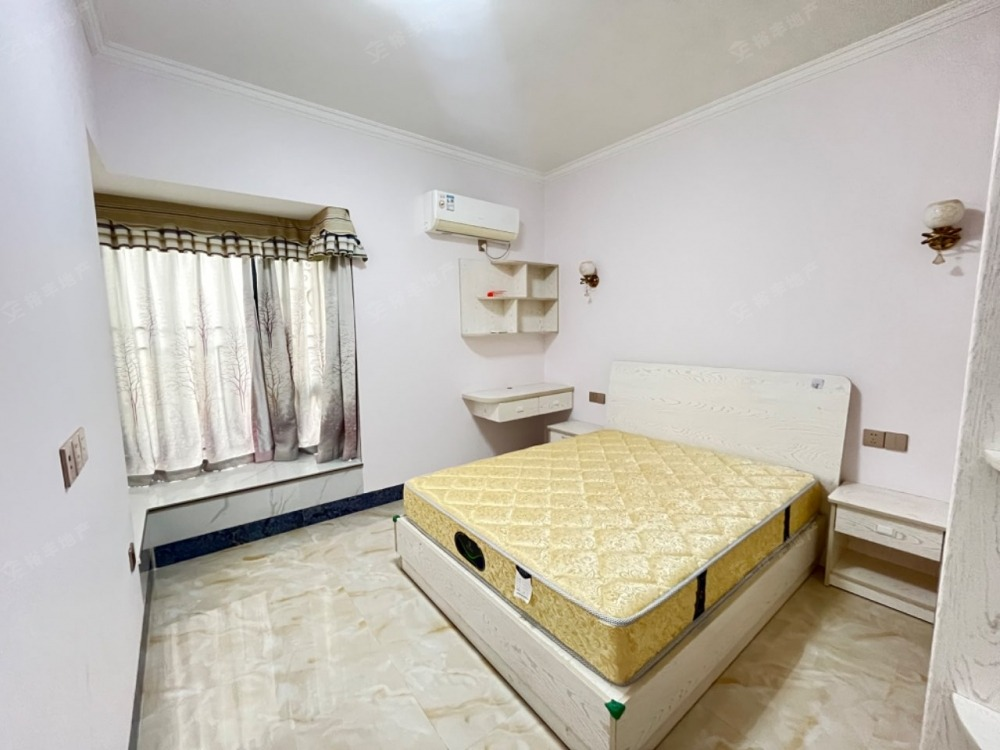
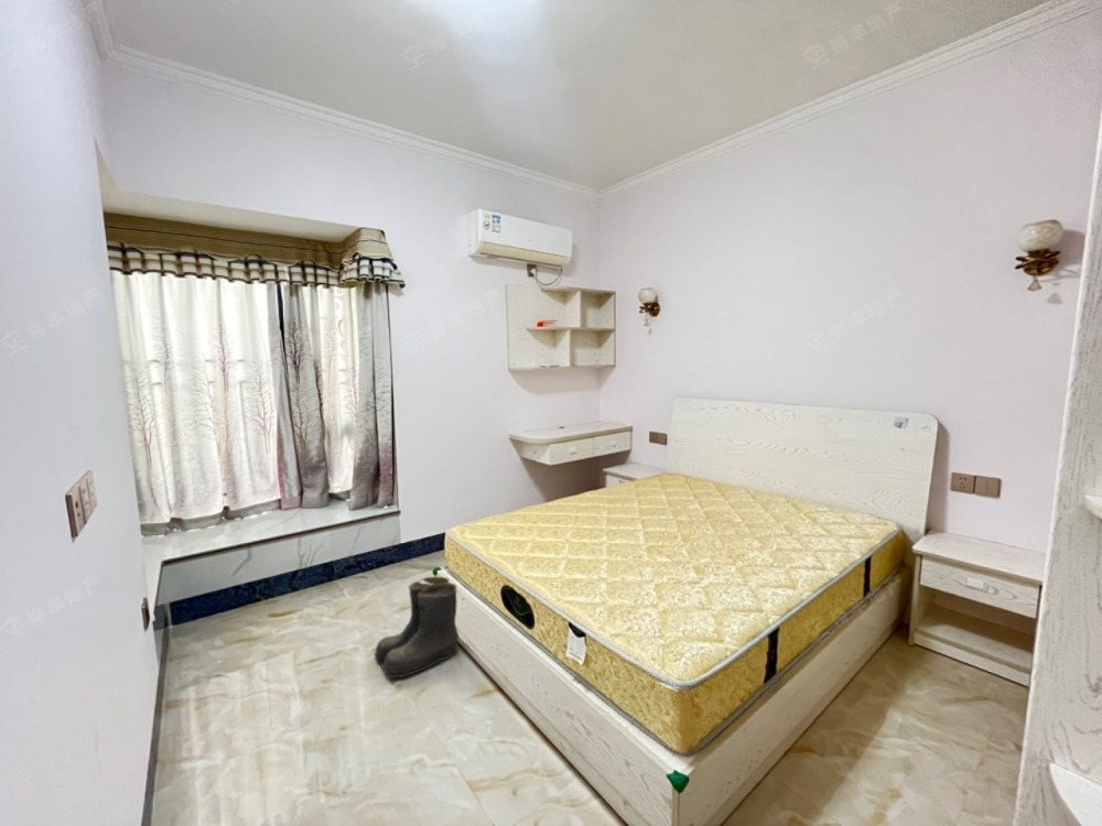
+ boots (417, 622)
